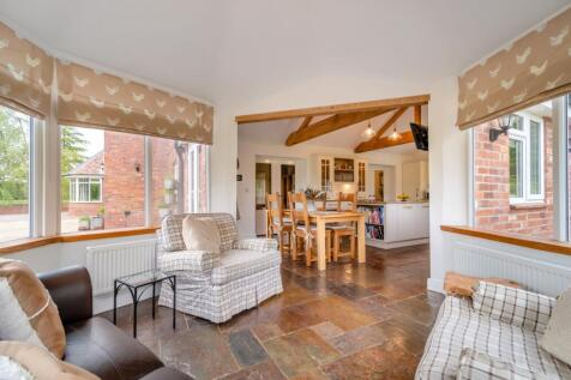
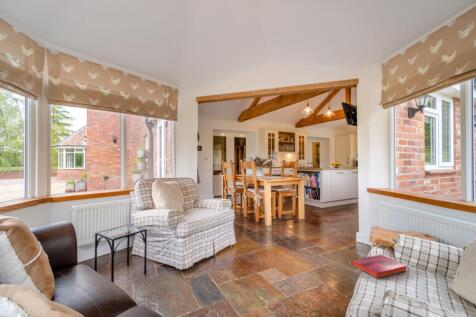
+ hardback book (378, 265)
